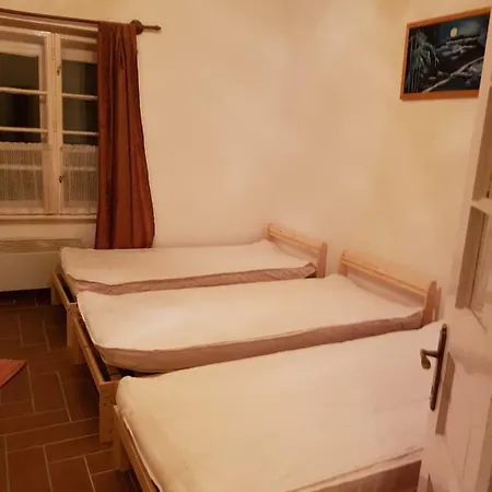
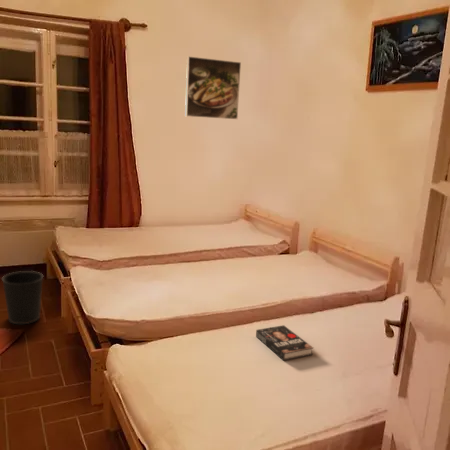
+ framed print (213, 89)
+ book (283, 341)
+ wastebasket (23, 297)
